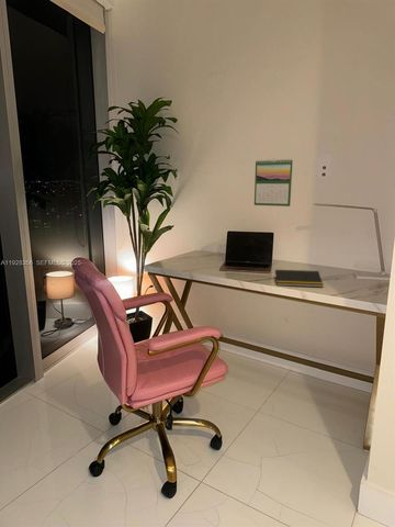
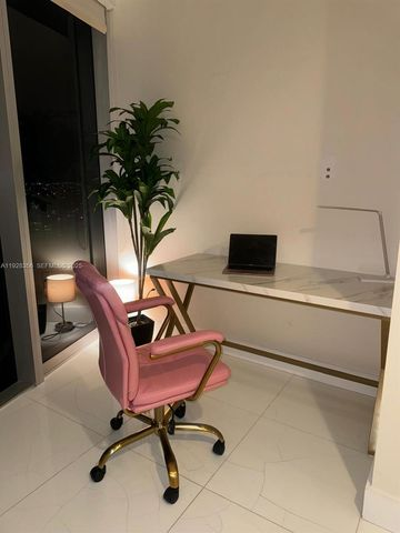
- notepad (297, 278)
- calendar (272, 182)
